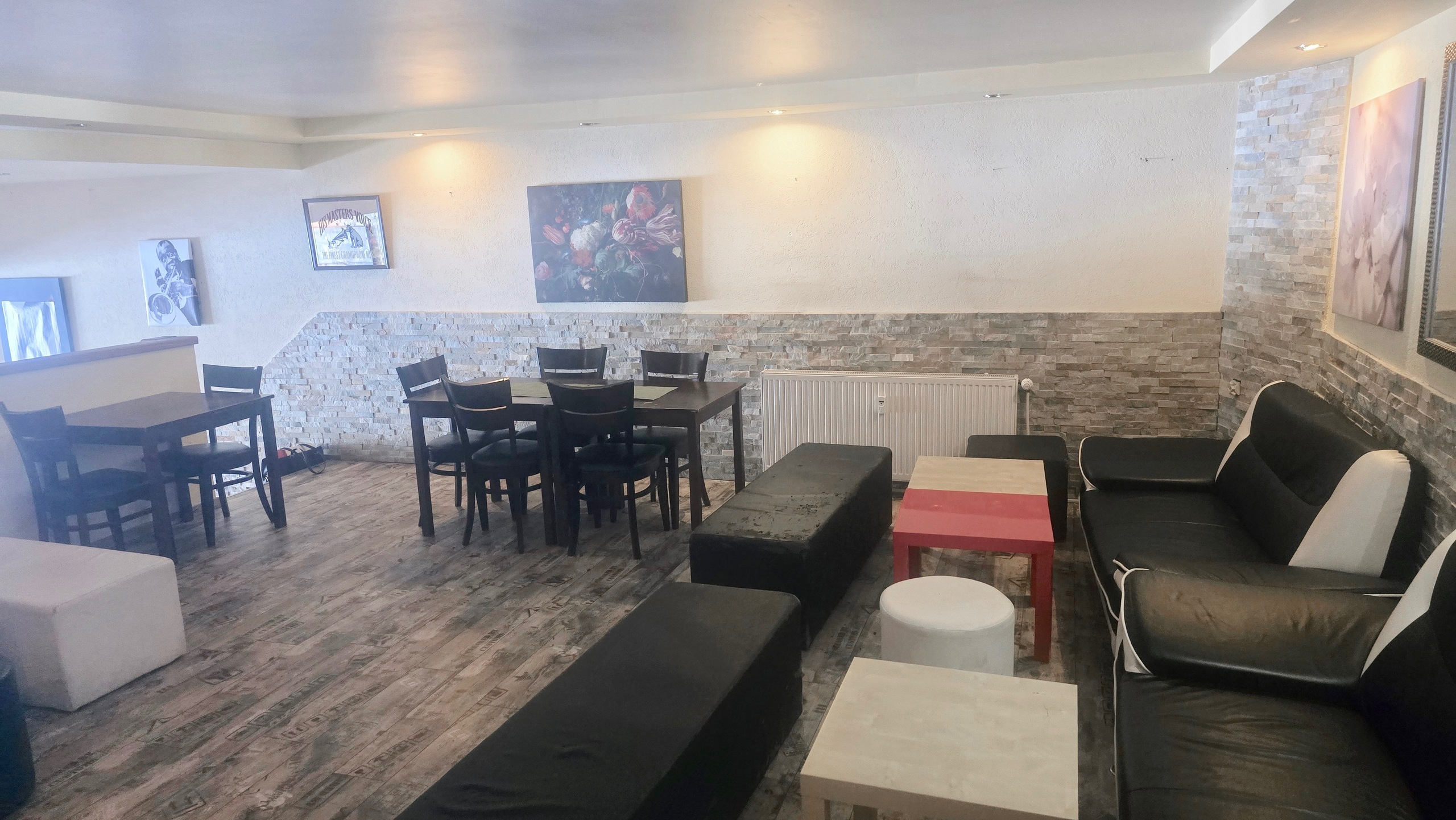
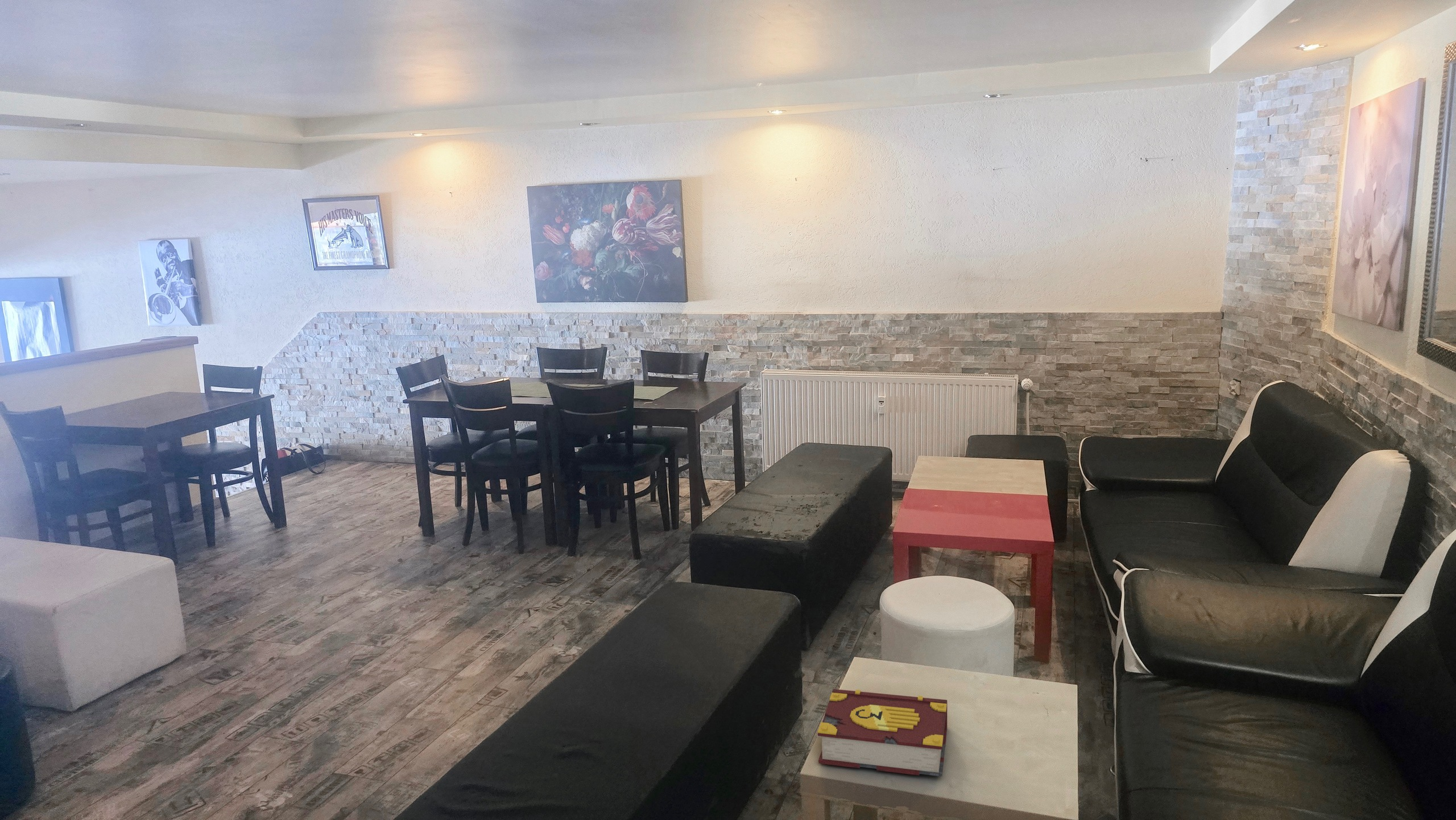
+ book (882, 728)
